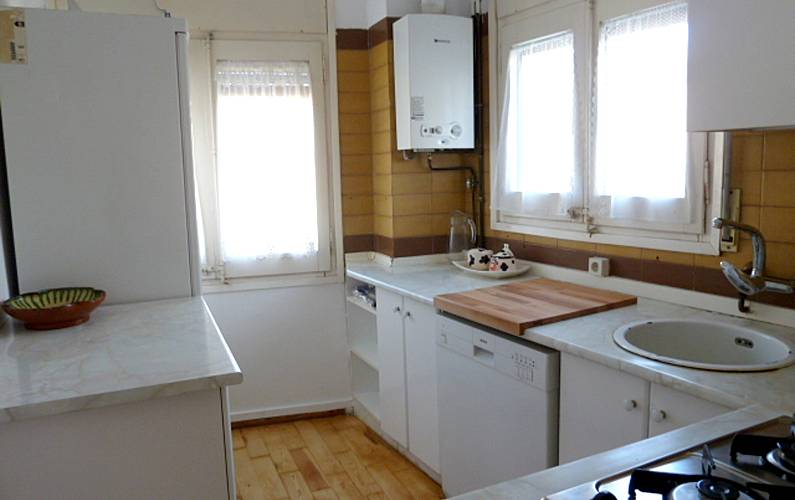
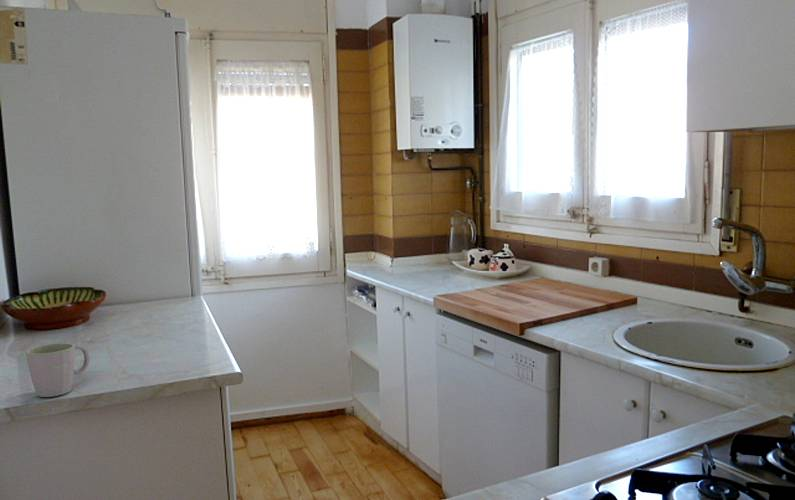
+ mug (60, 367)
